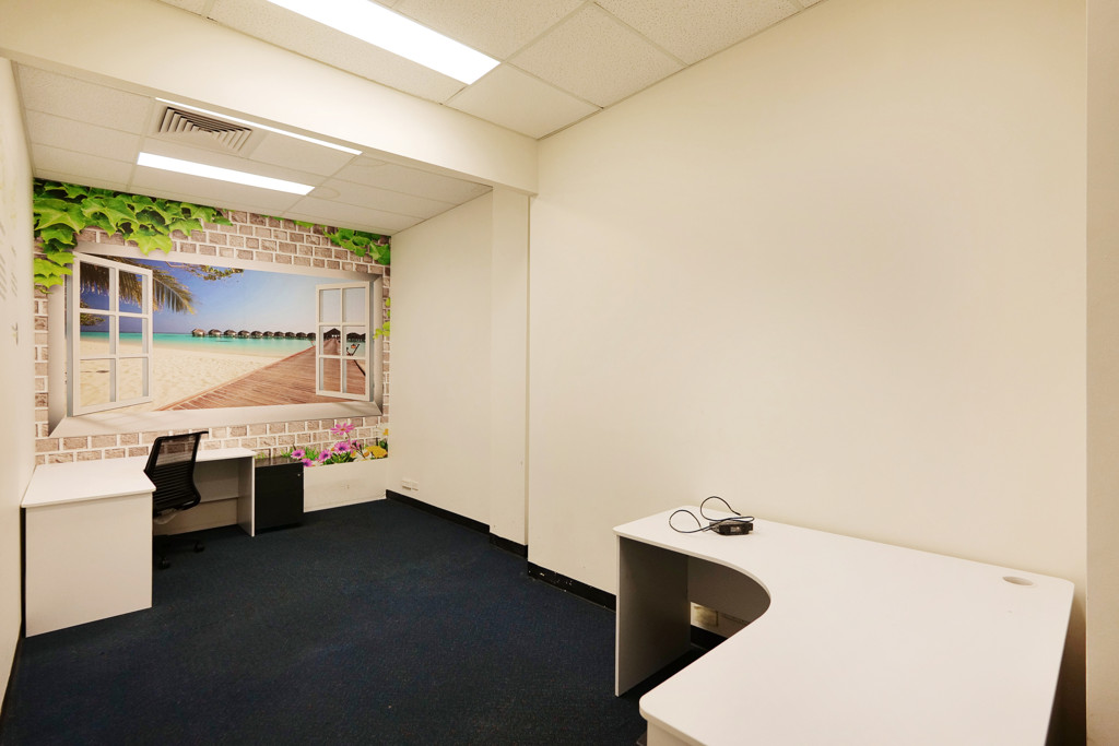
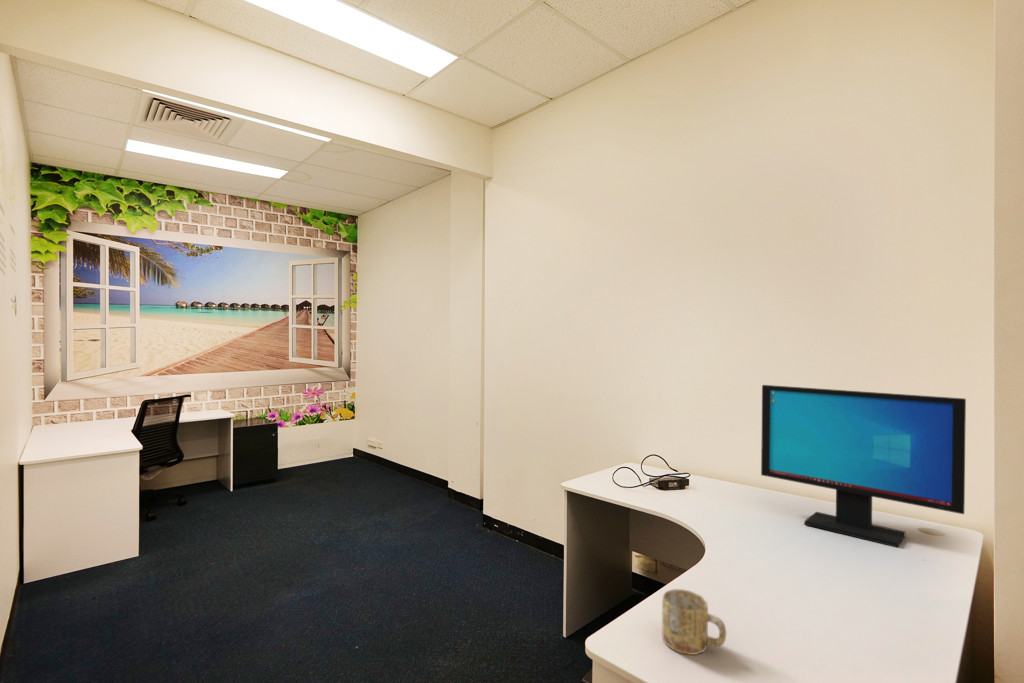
+ mug (693, 623)
+ computer monitor (853, 460)
